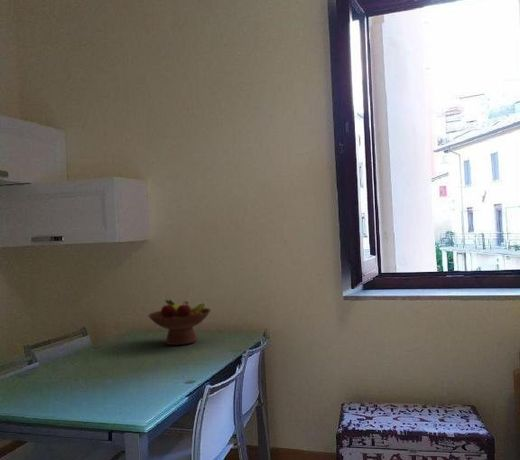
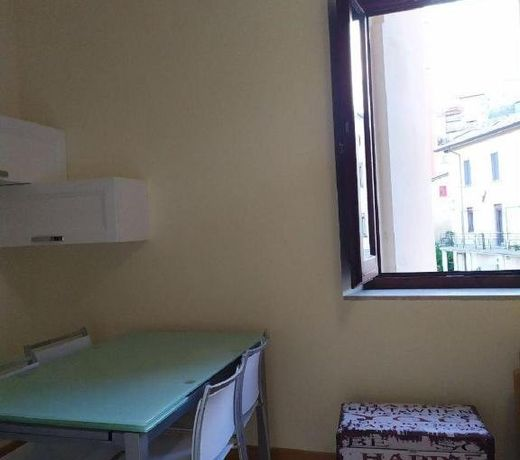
- fruit bowl (180, 321)
